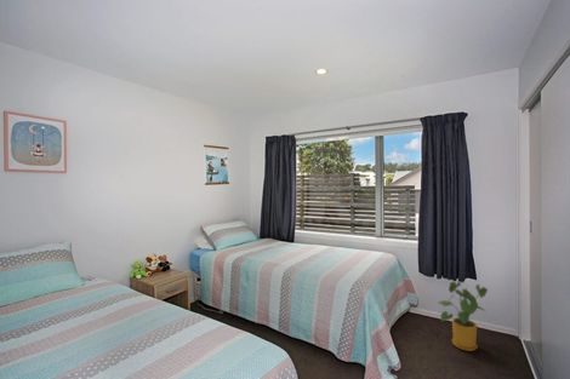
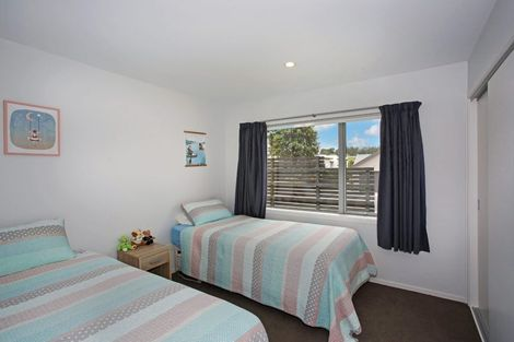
- house plant (462, 315)
